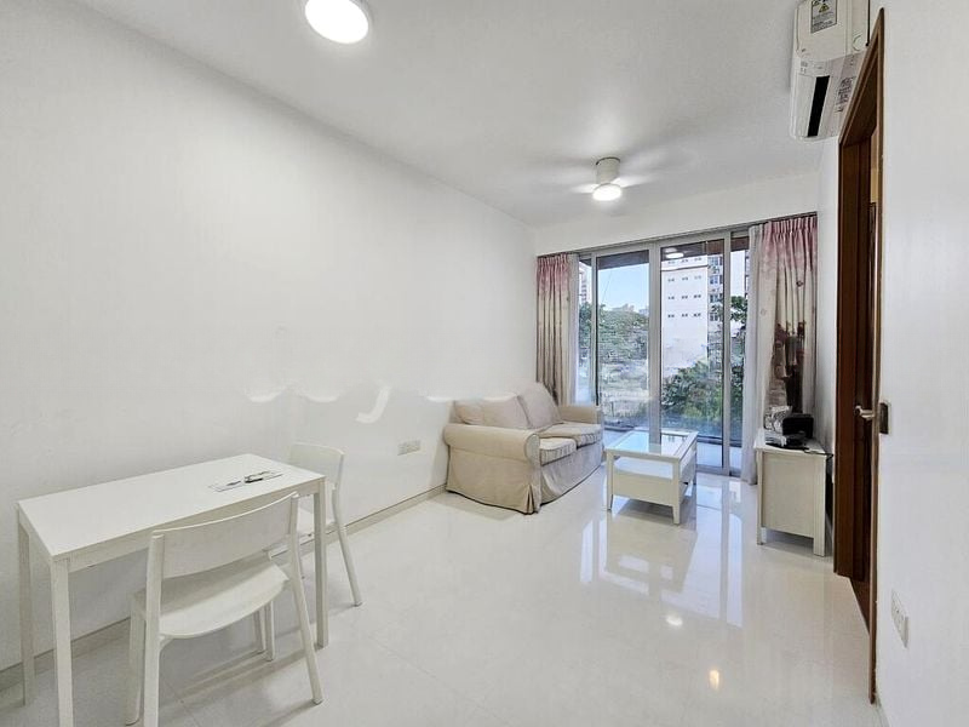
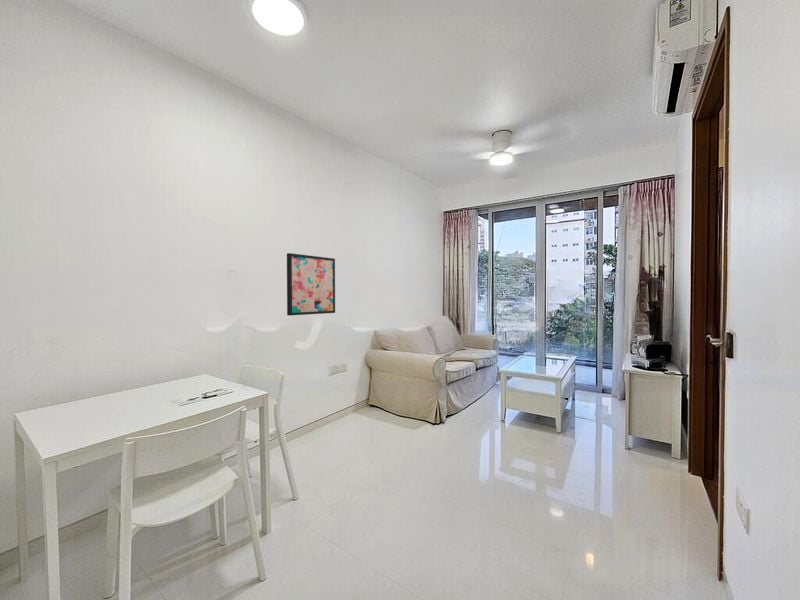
+ wall art (312, 285)
